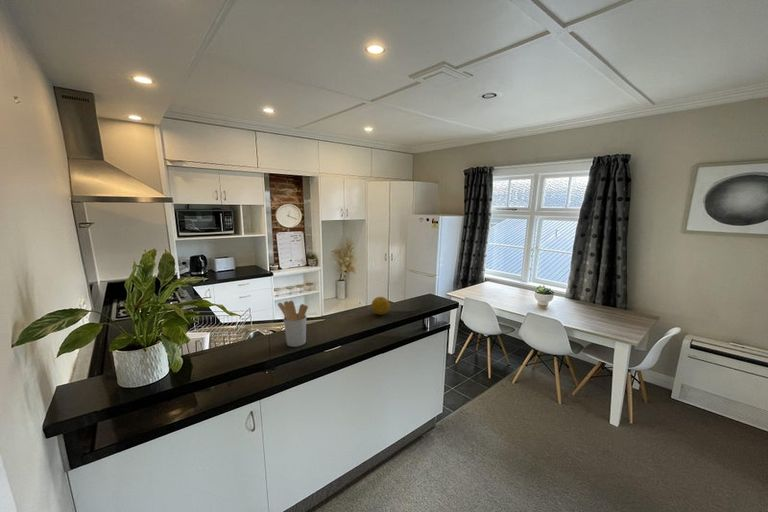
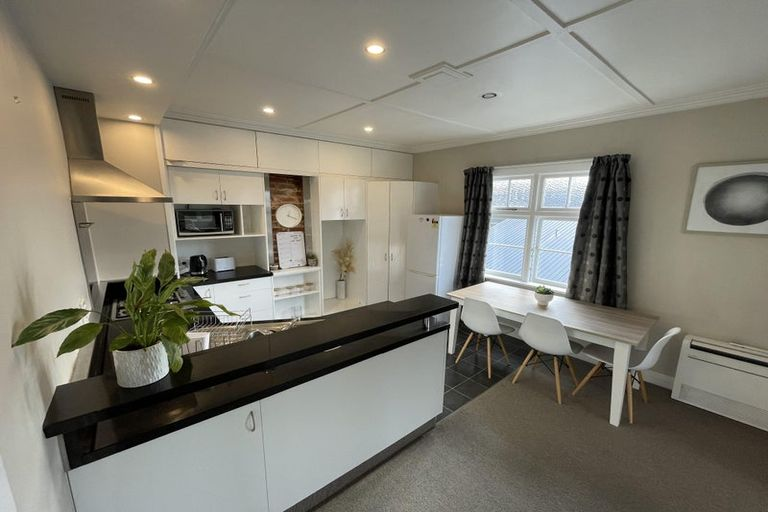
- fruit (380, 305)
- utensil holder (292, 322)
